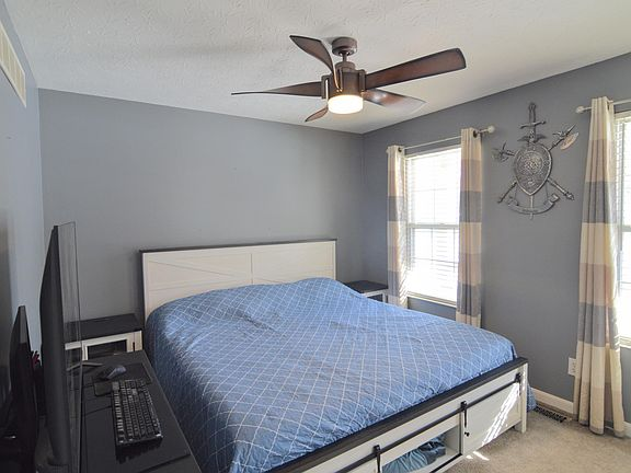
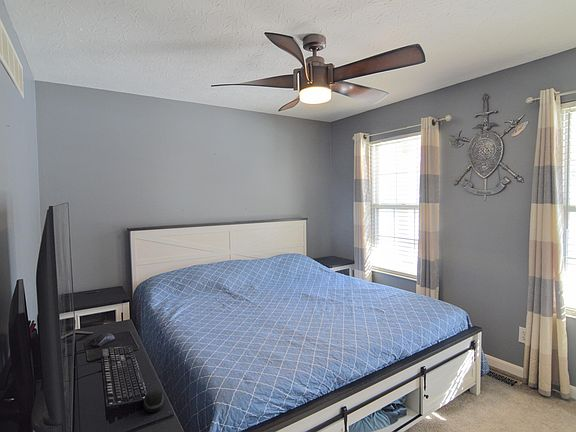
+ computer mouse (153, 397)
